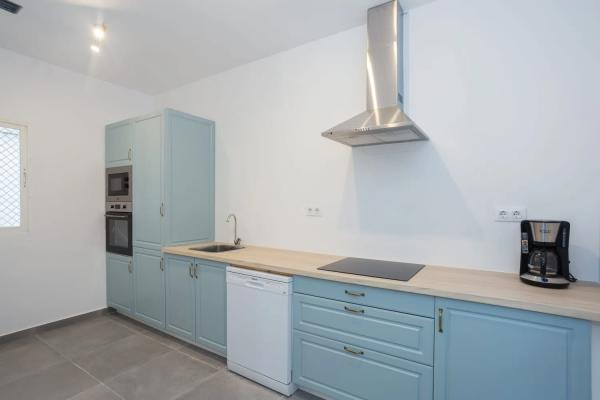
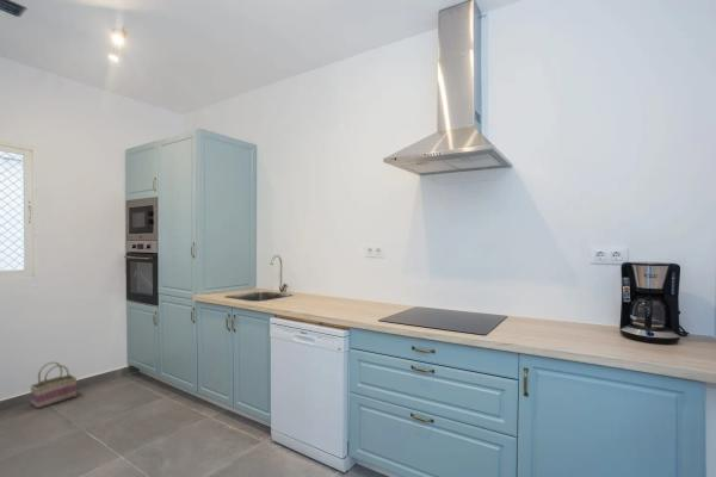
+ basket (54, 382)
